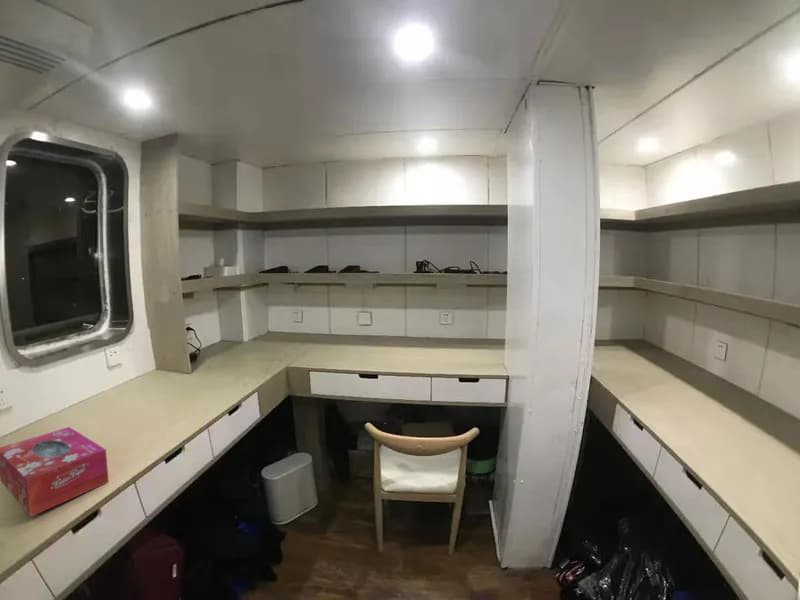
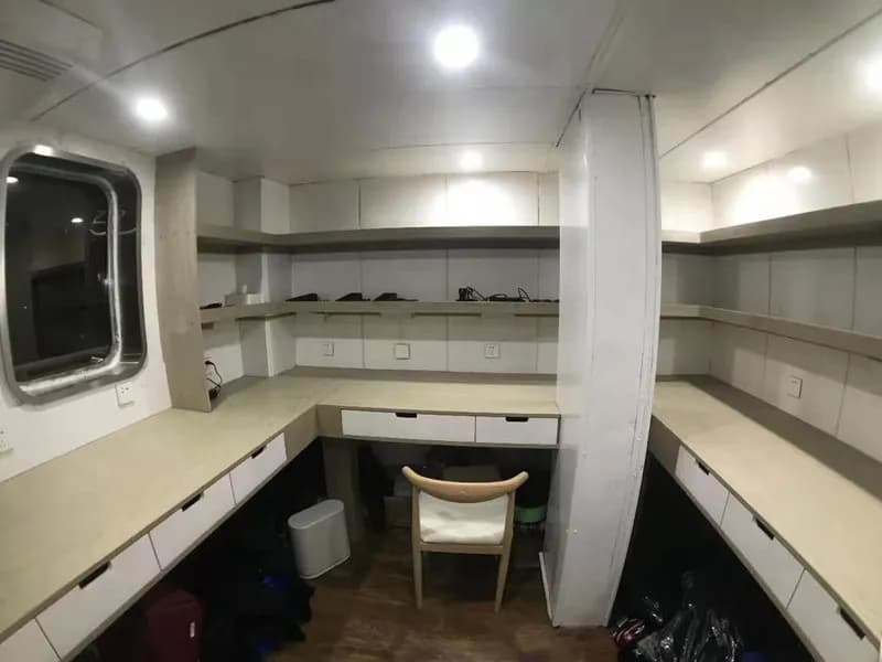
- tissue box (52, 465)
